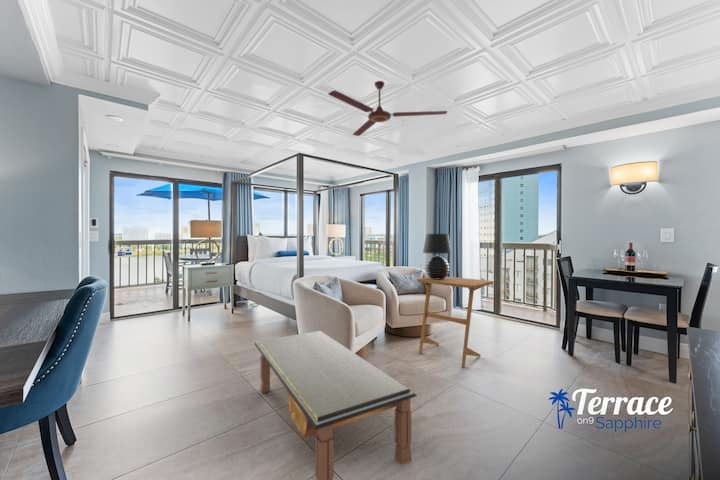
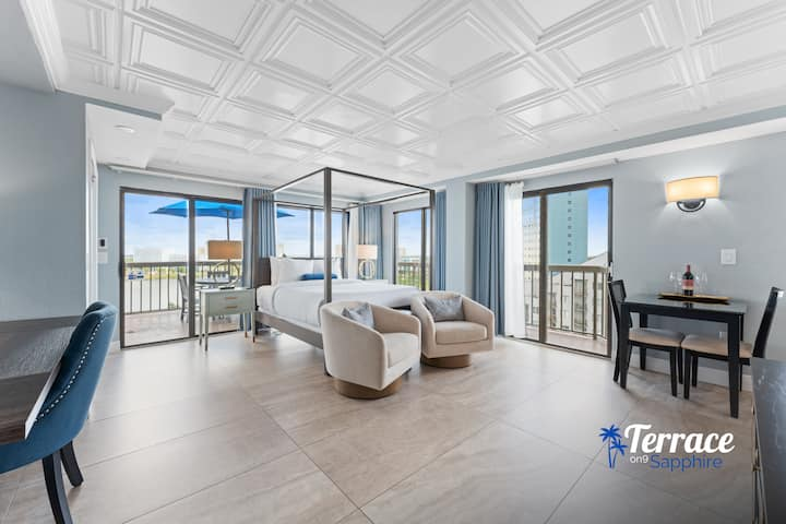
- side table (452, 317)
- ceiling fan (388, 112)
- table lamp (437, 256)
- coffee table (317, 388)
